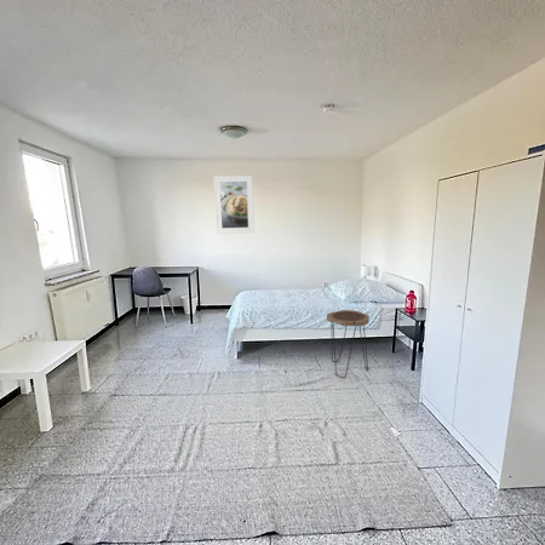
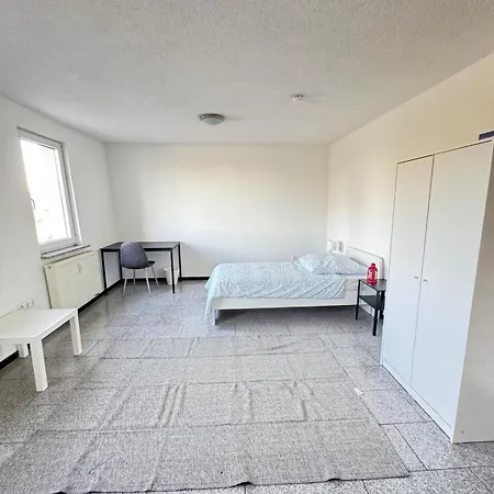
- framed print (234, 205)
- side table (343, 342)
